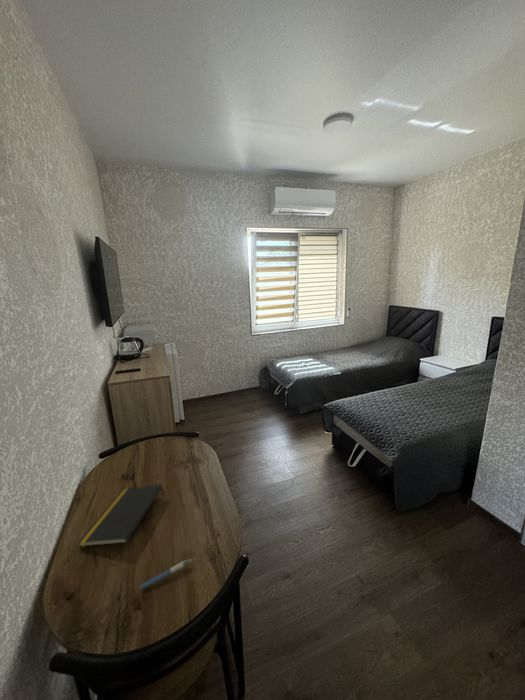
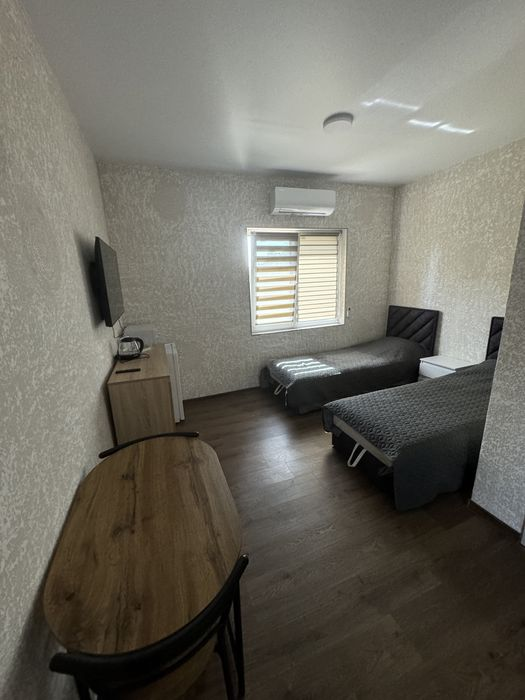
- pen (166, 572)
- notepad (124, 512)
